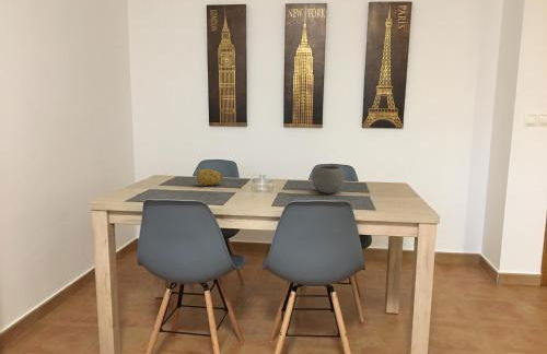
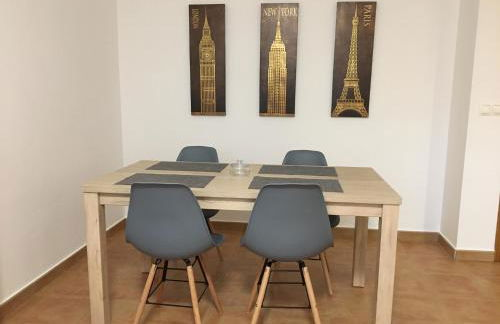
- fruit (209, 176)
- bowl (327, 179)
